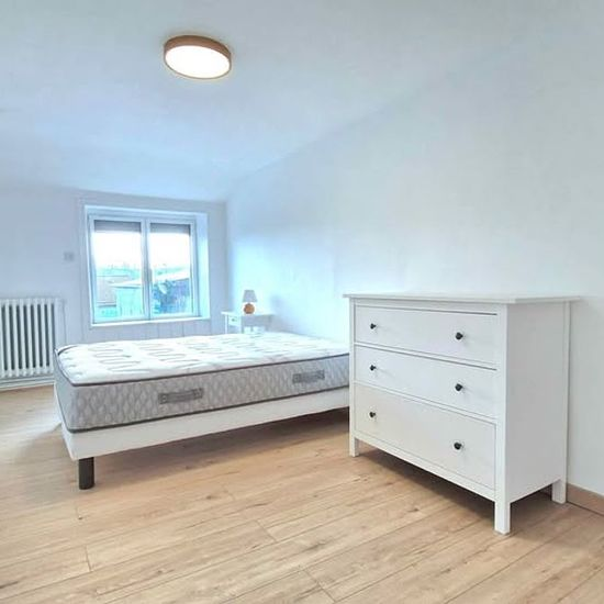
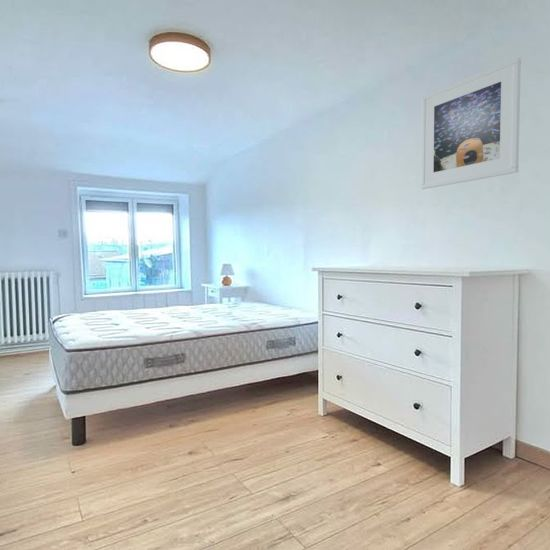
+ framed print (465, 130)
